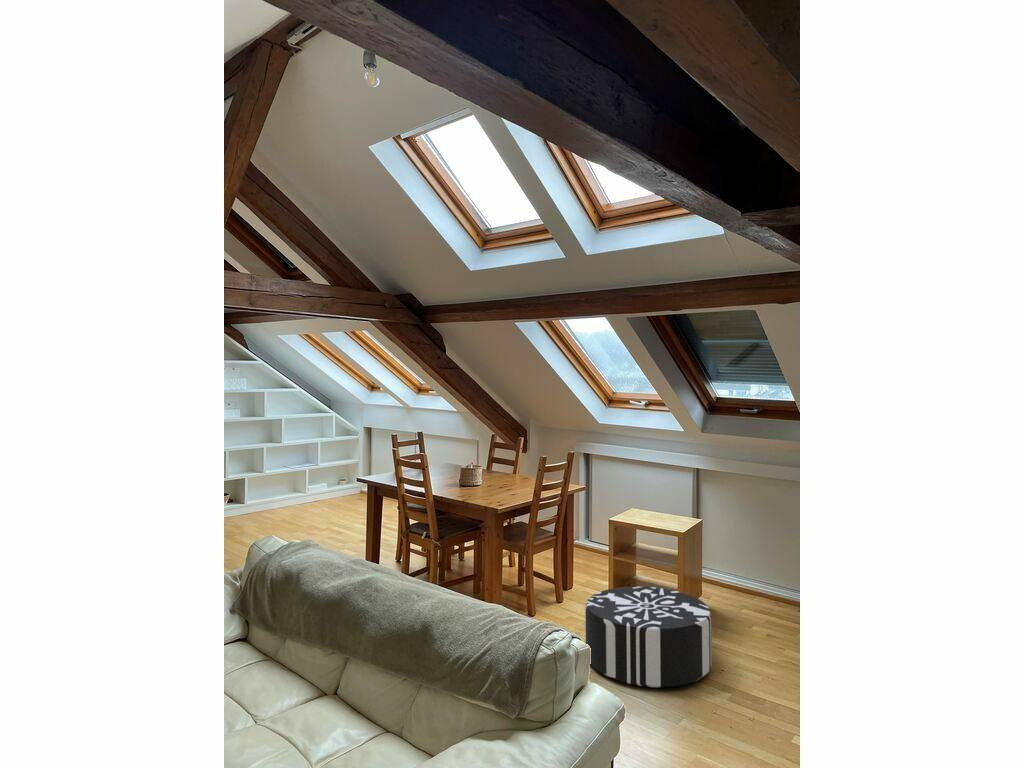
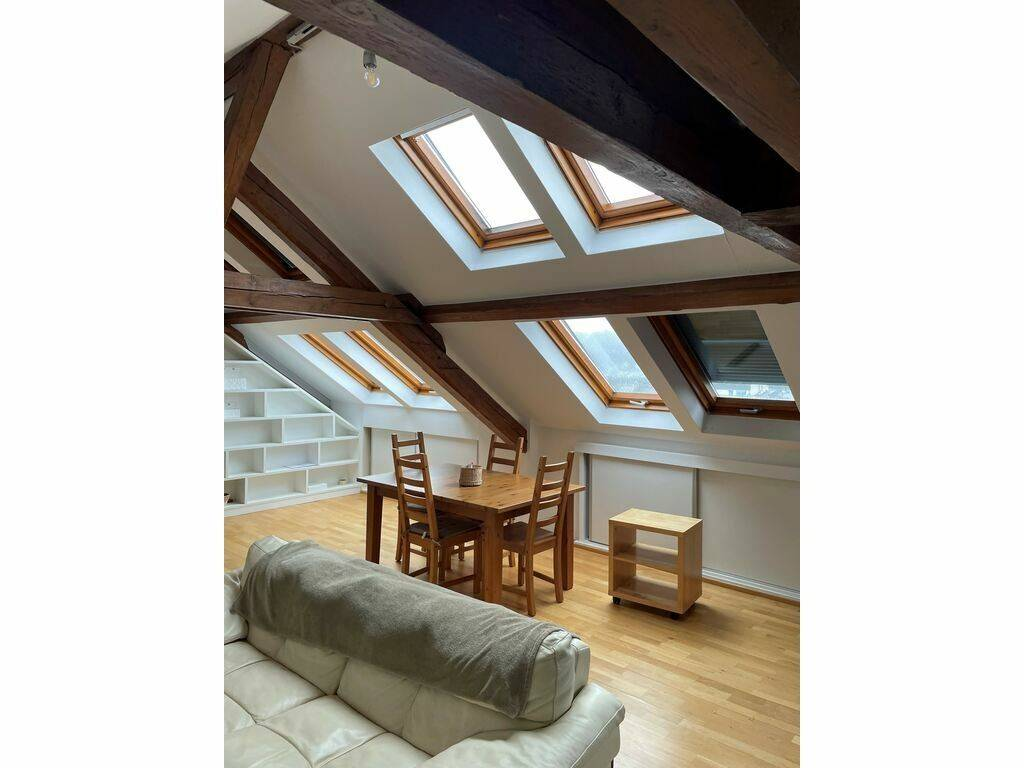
- pouf (647, 632)
